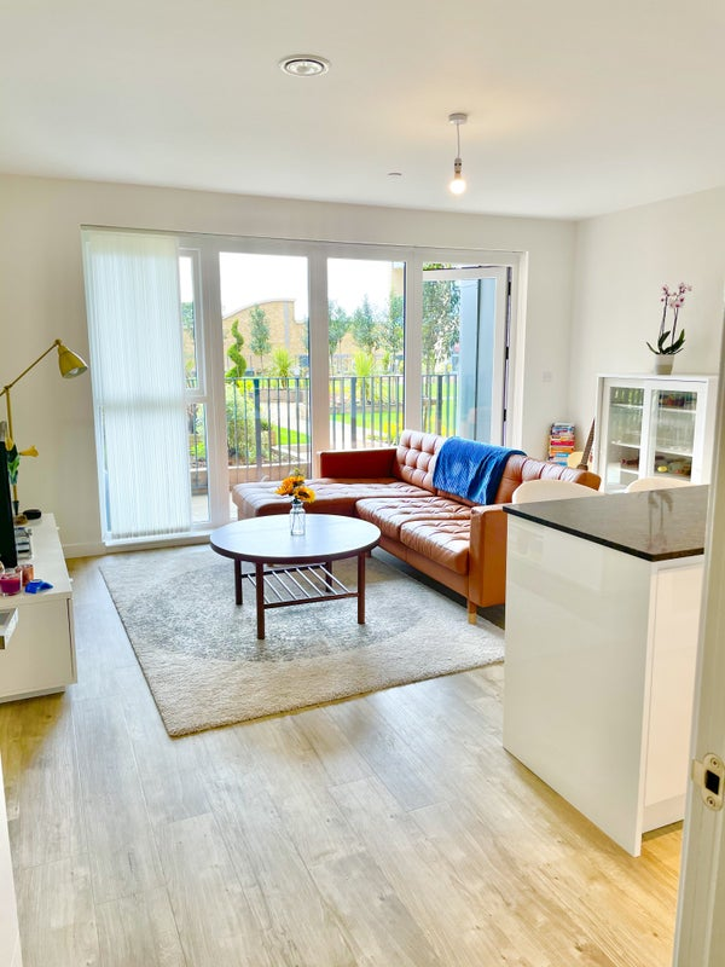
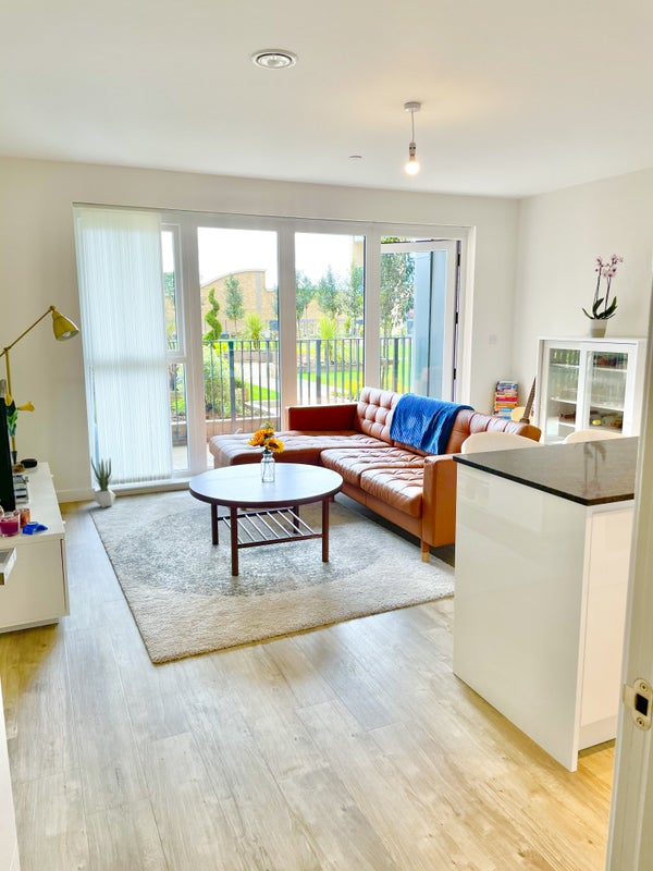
+ potted plant (103, 481)
